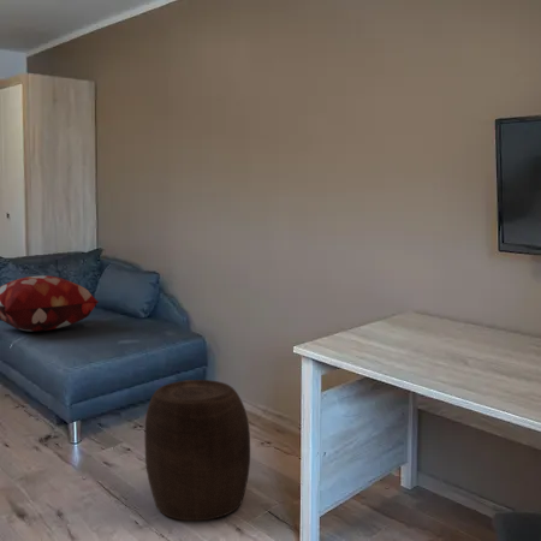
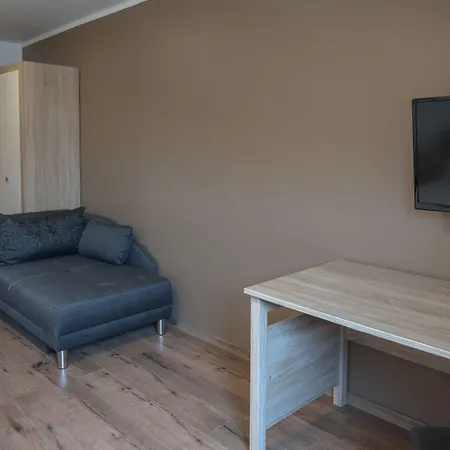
- stool (197, 444)
- decorative pillow (38, 302)
